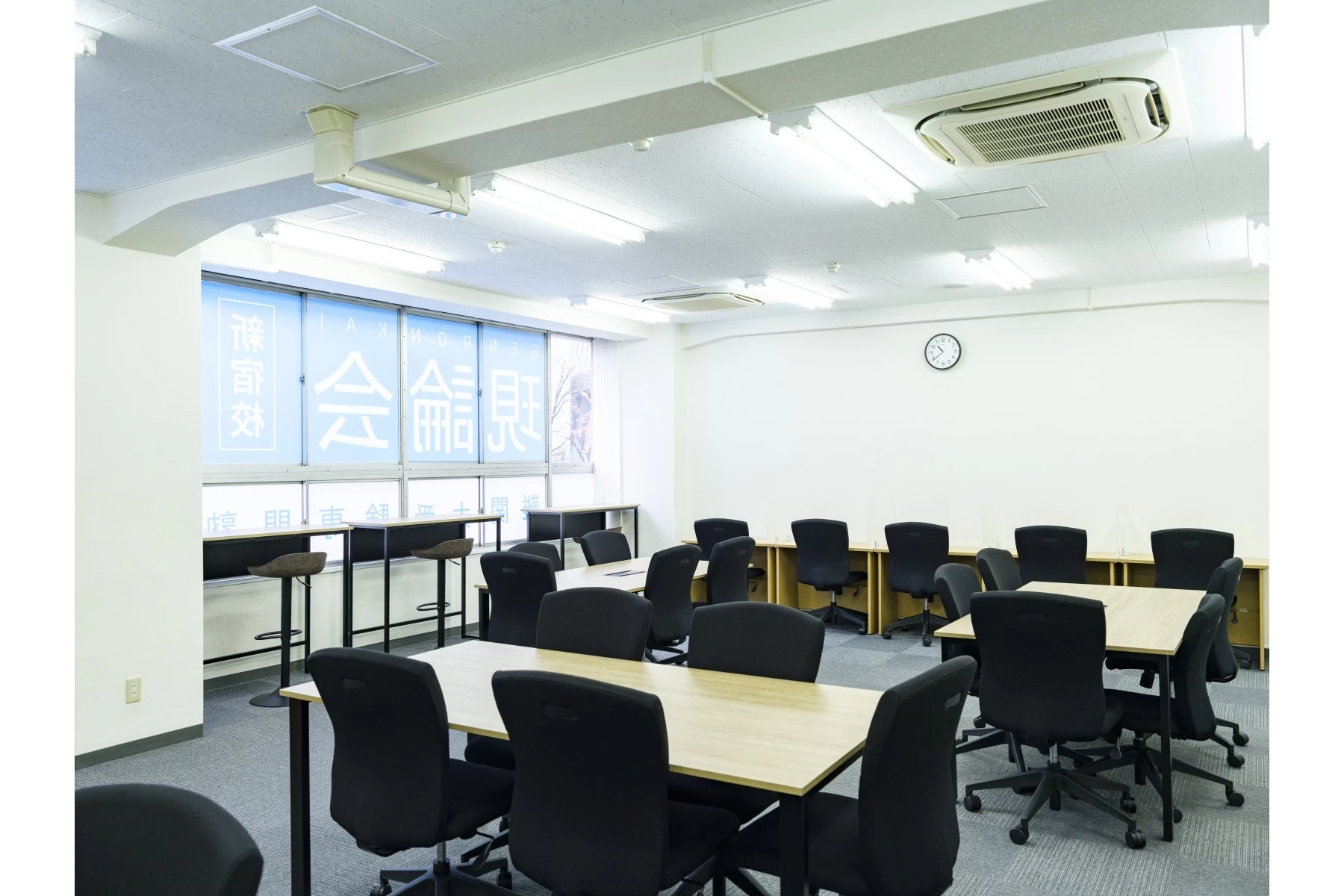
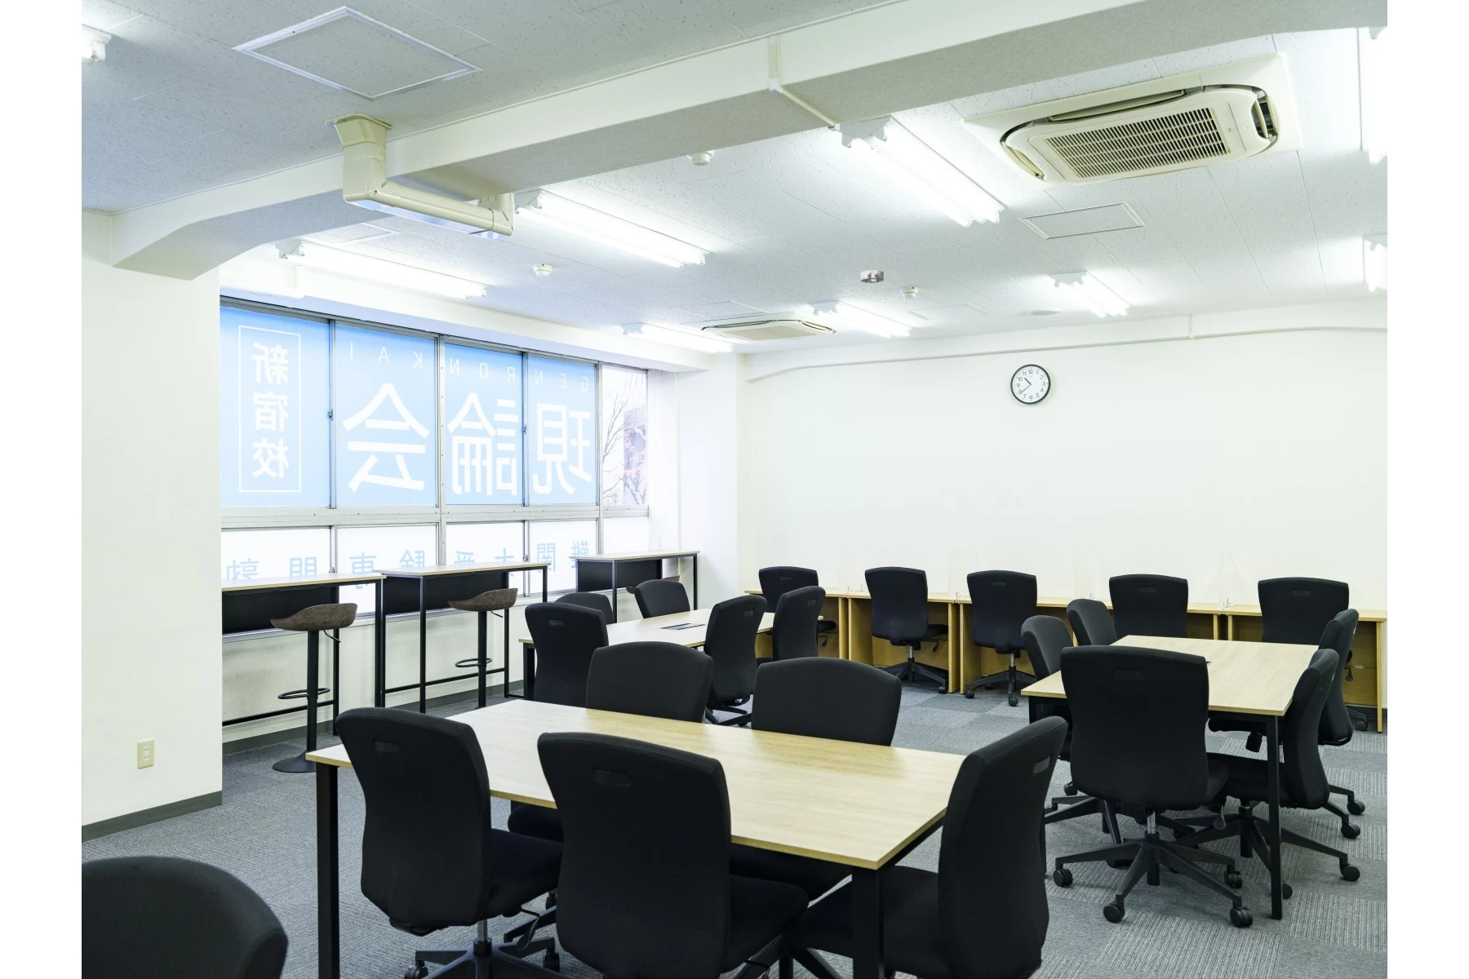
+ smoke detector (871, 275)
